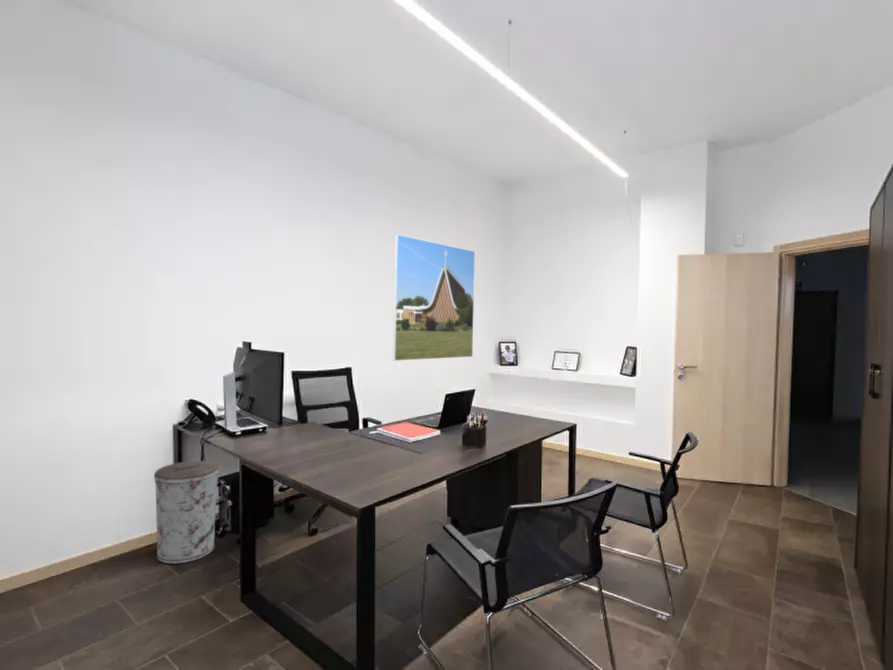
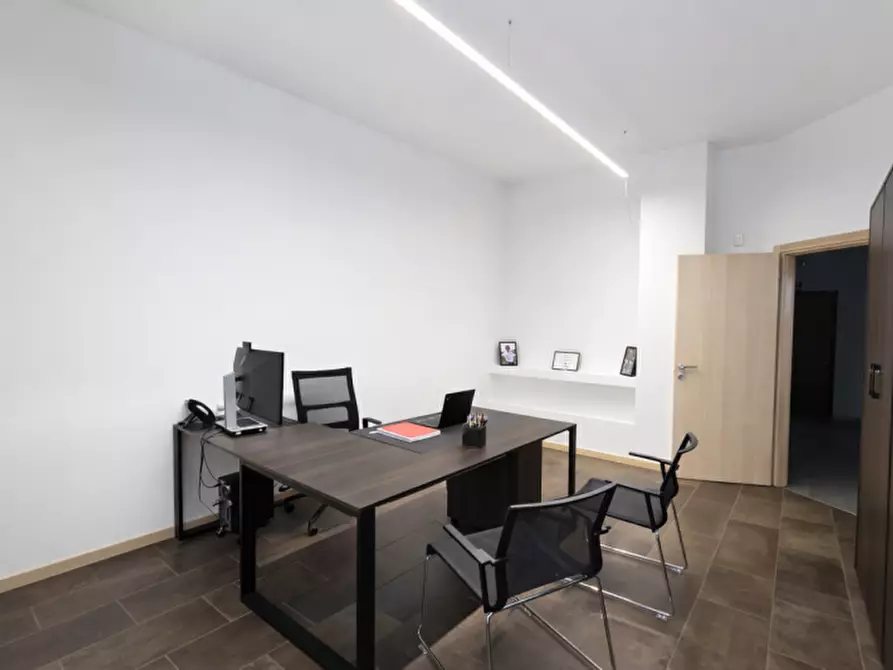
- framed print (437, 301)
- trash can (186, 508)
